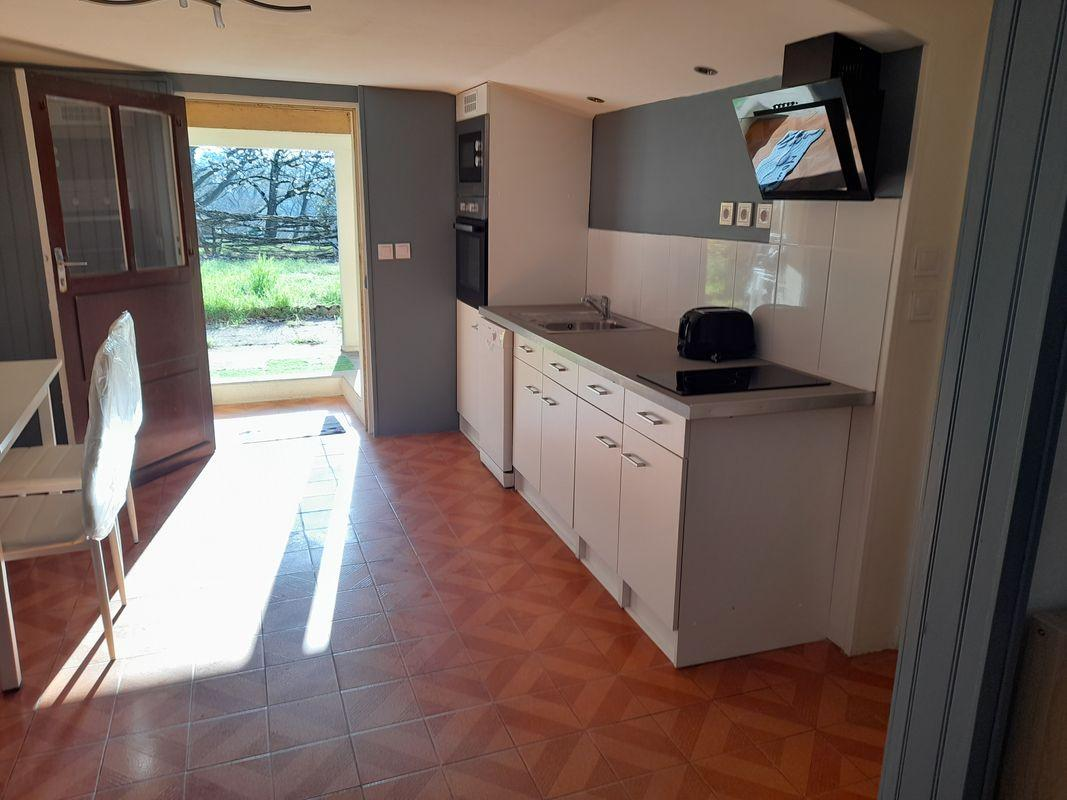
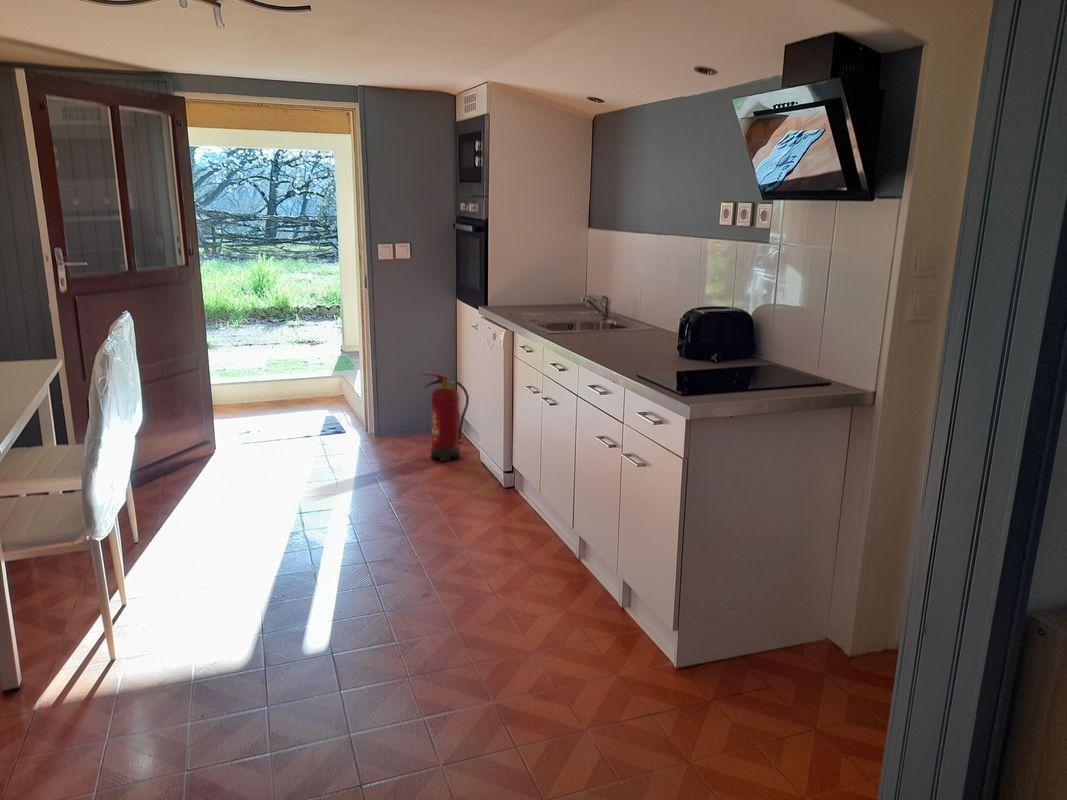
+ fire extinguisher (446, 415)
